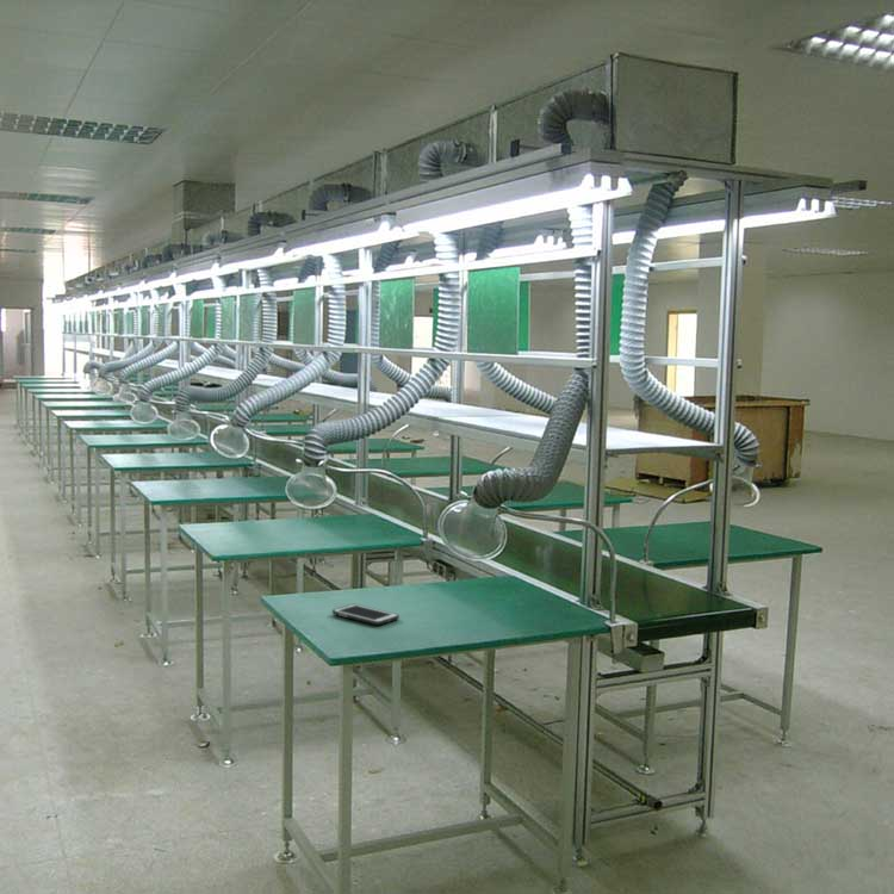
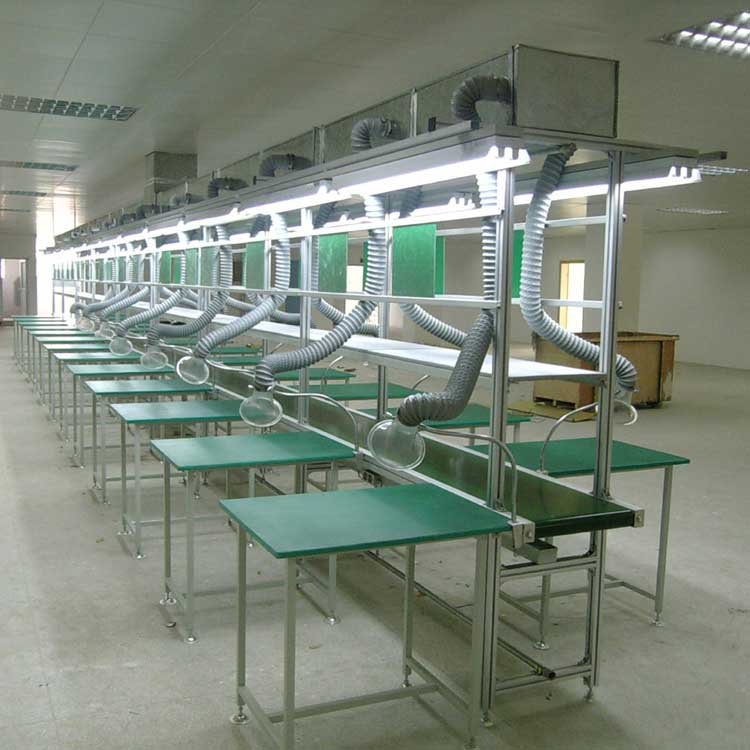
- cell phone (365, 614)
